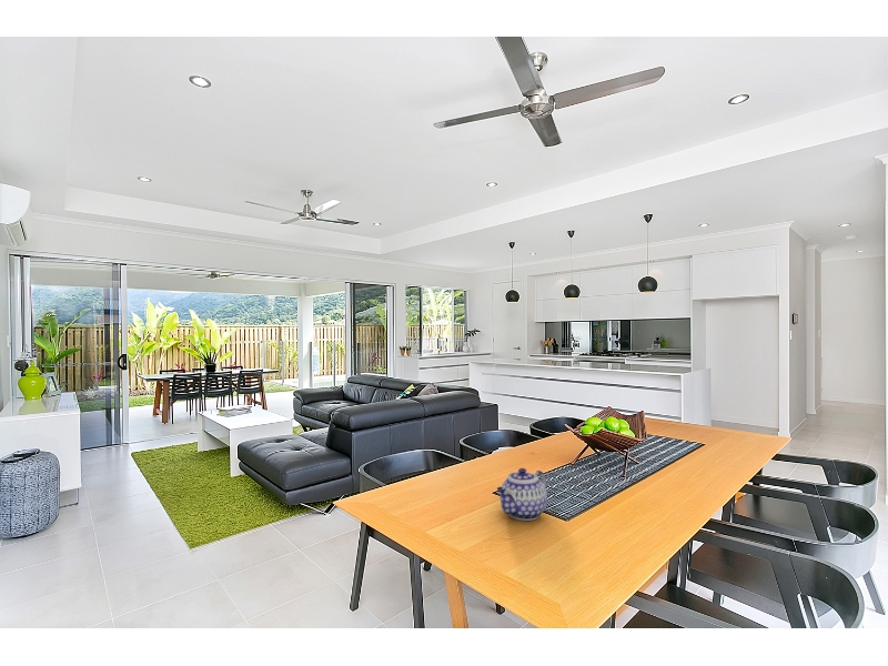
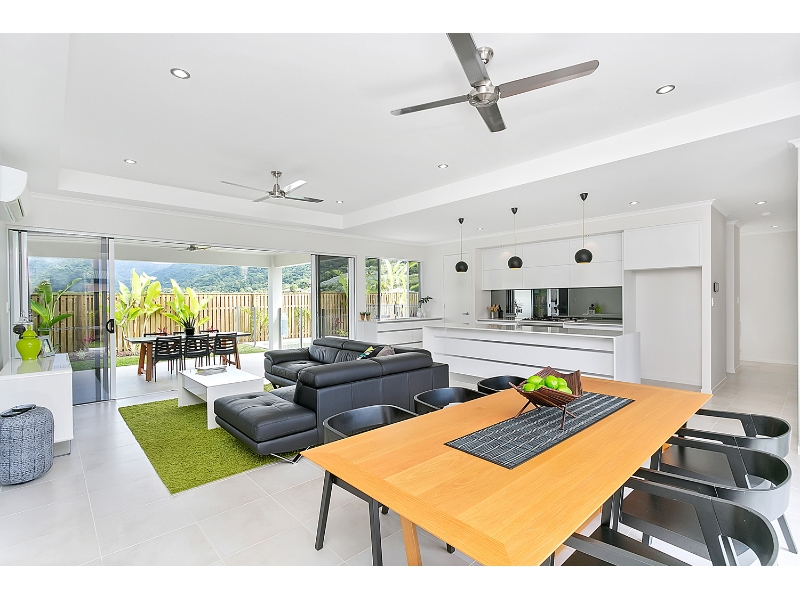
- teapot (523, 491)
